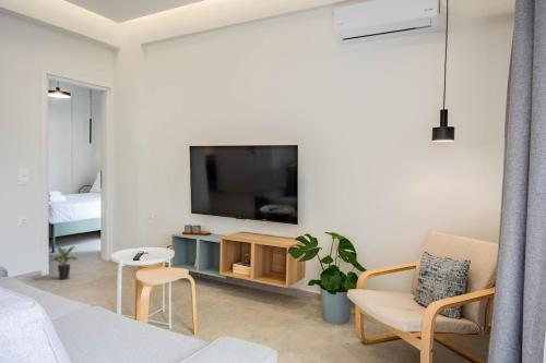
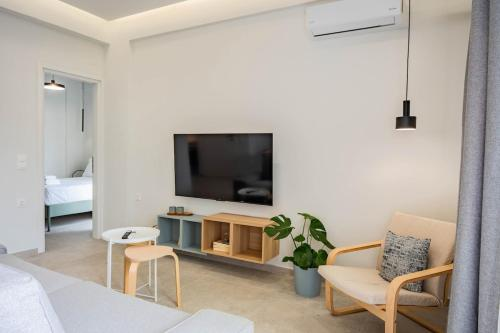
- potted plant (63, 262)
